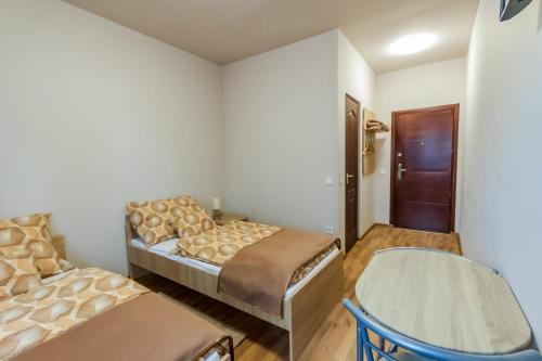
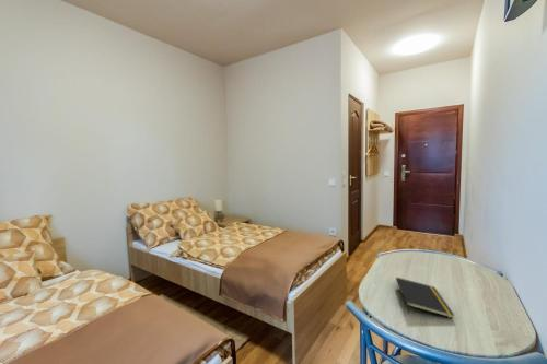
+ notepad (421, 295)
